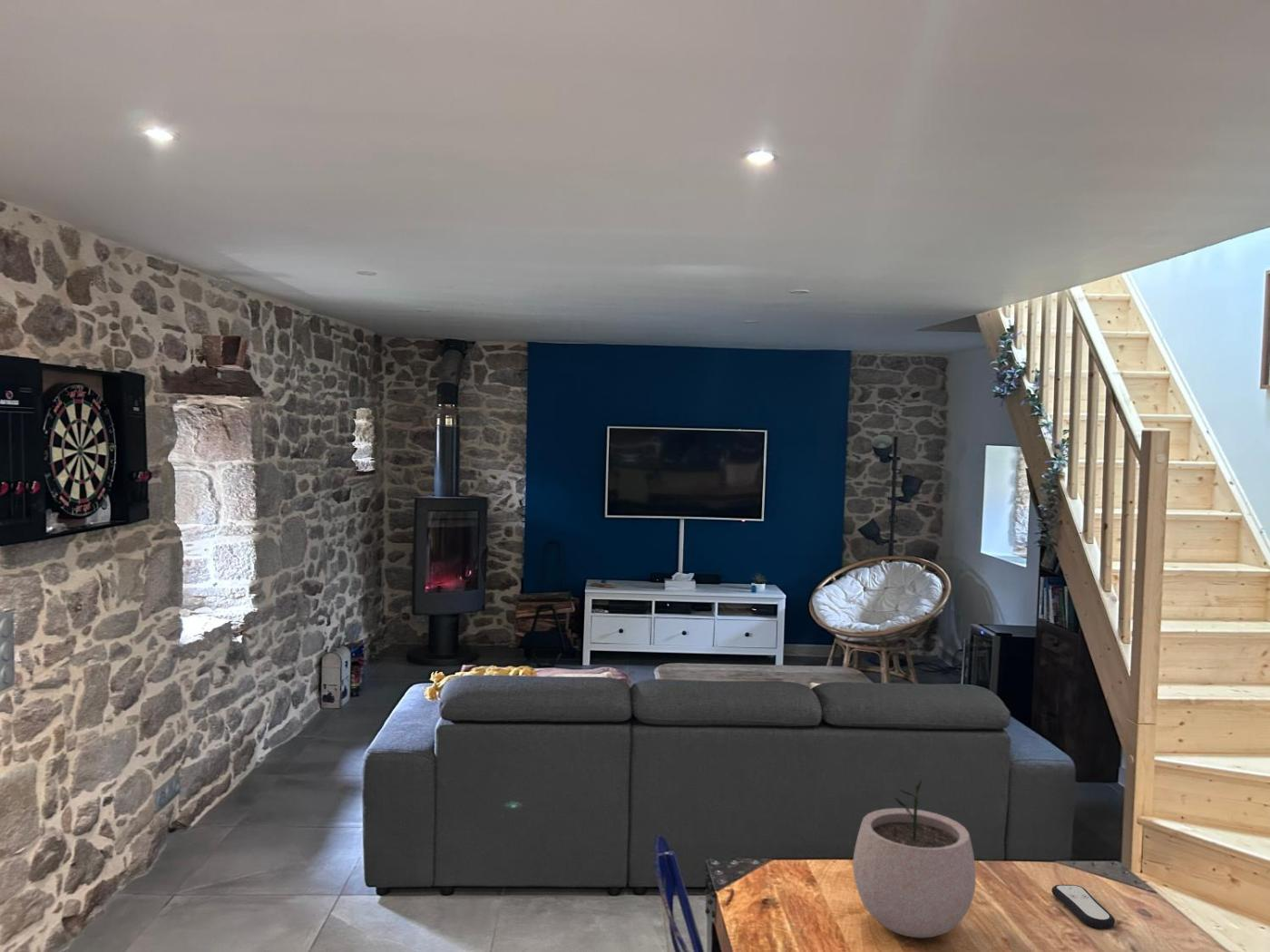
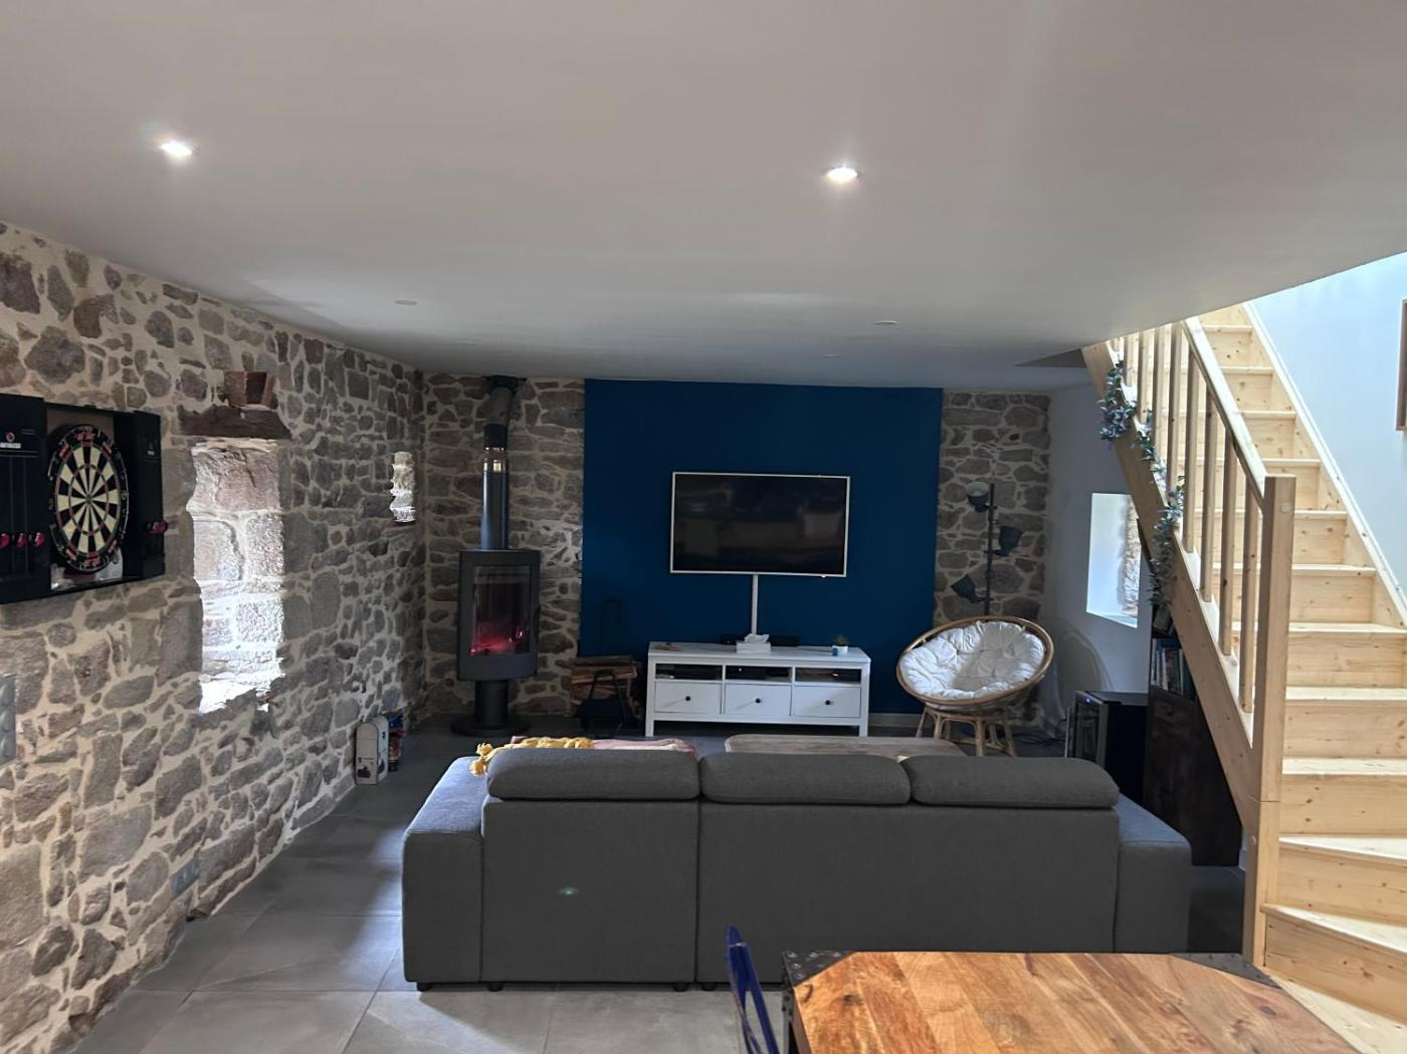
- remote control (1083, 905)
- plant pot (913, 855)
